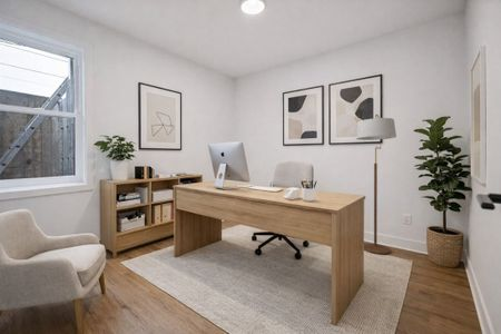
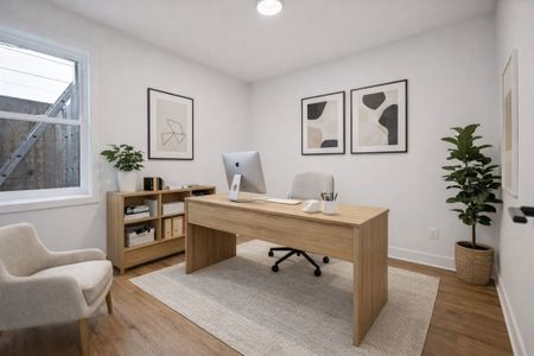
- floor lamp (375, 180)
